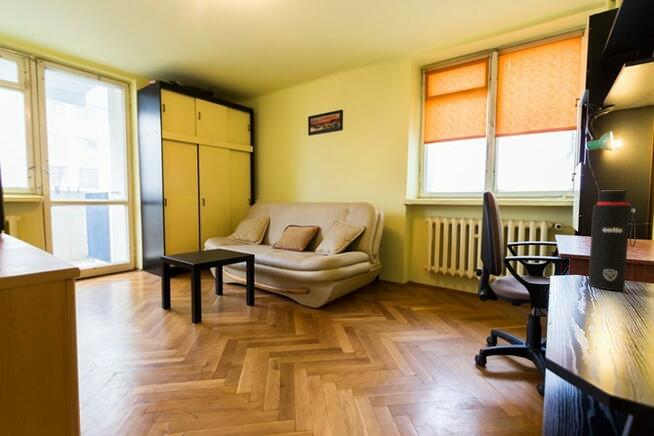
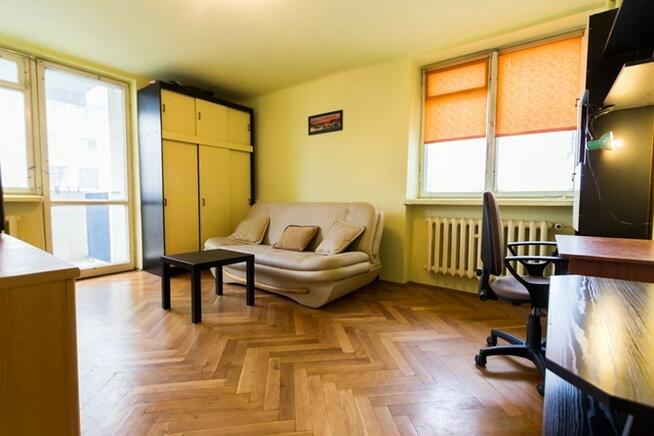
- water bottle (612, 239)
